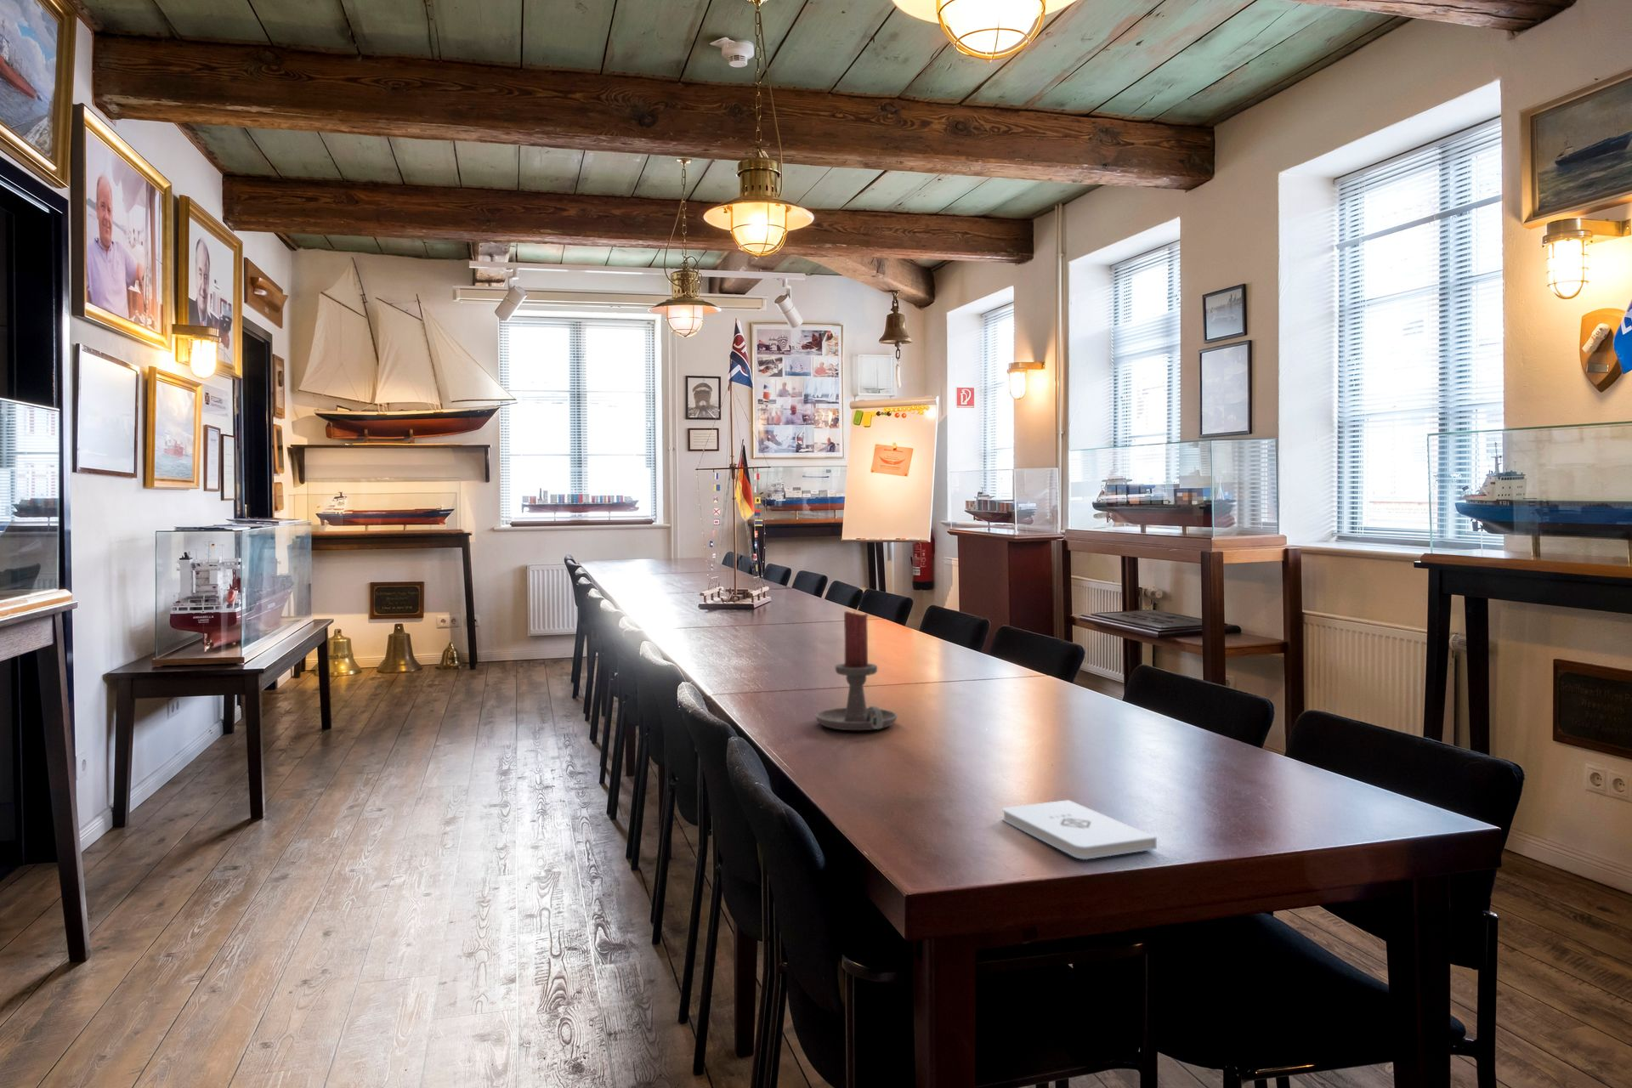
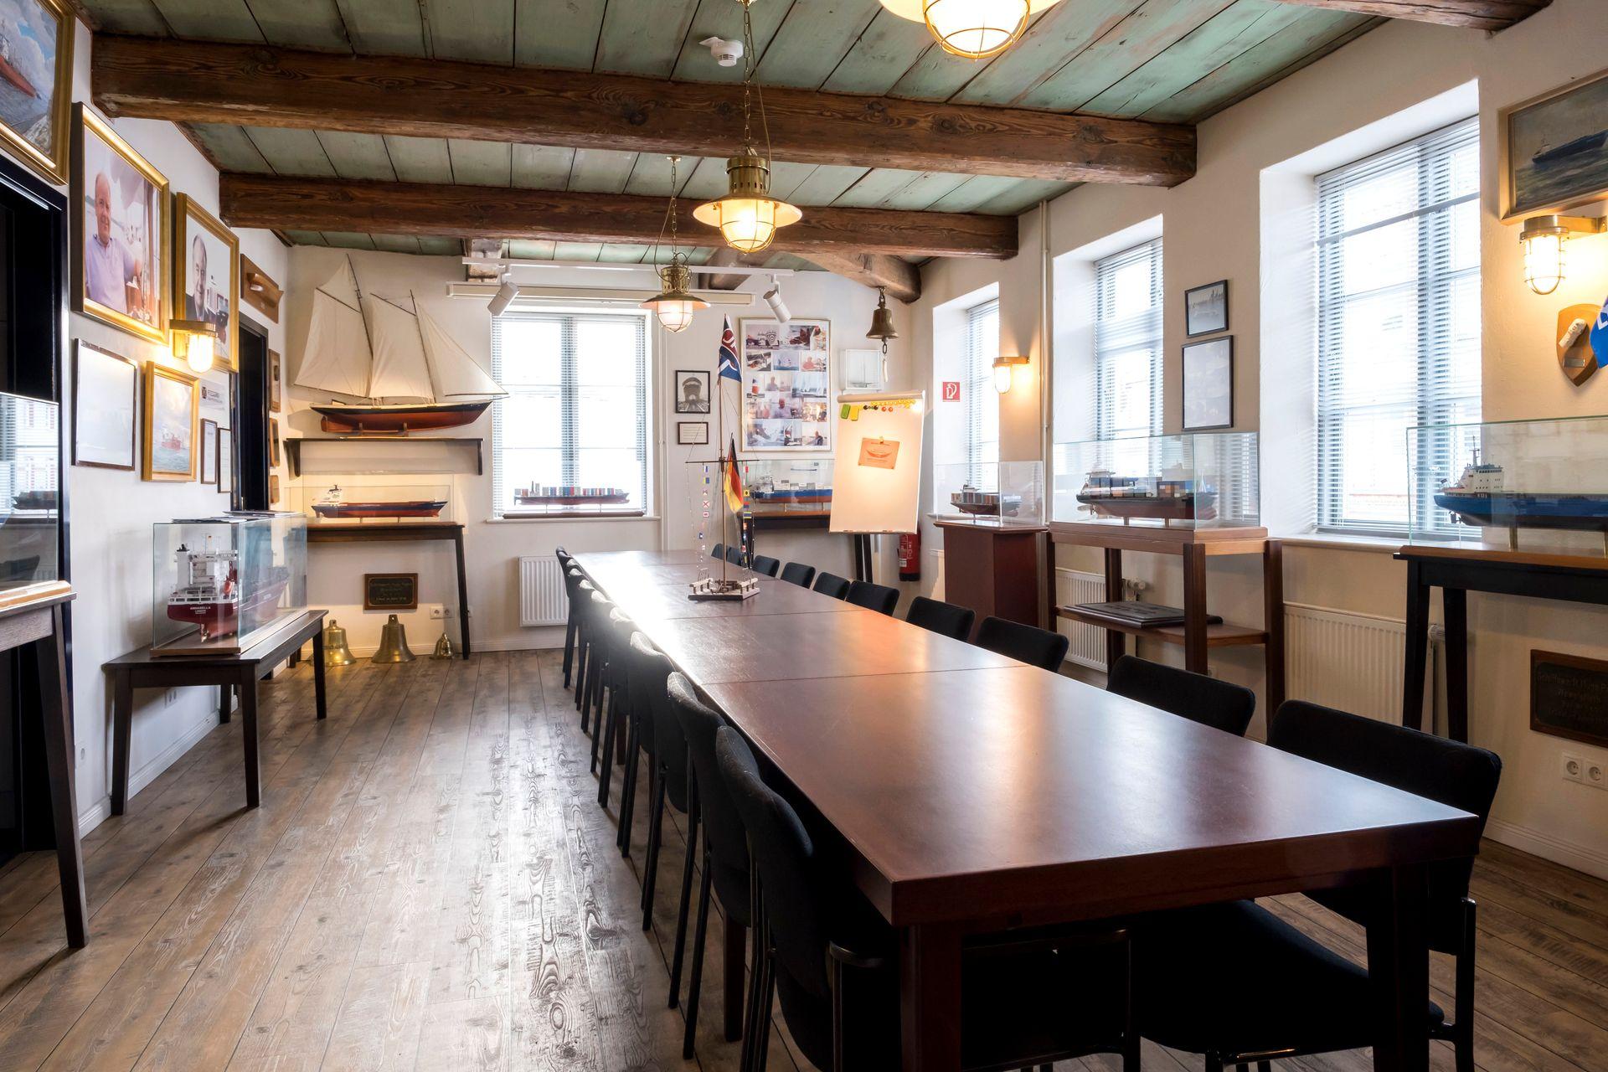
- candle holder (860, 668)
- notepad (1073, 827)
